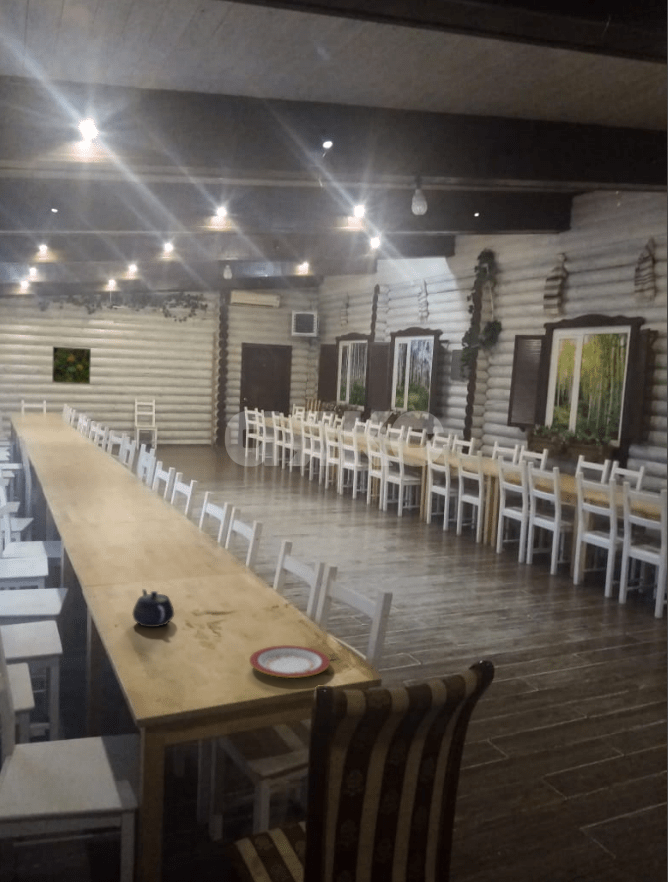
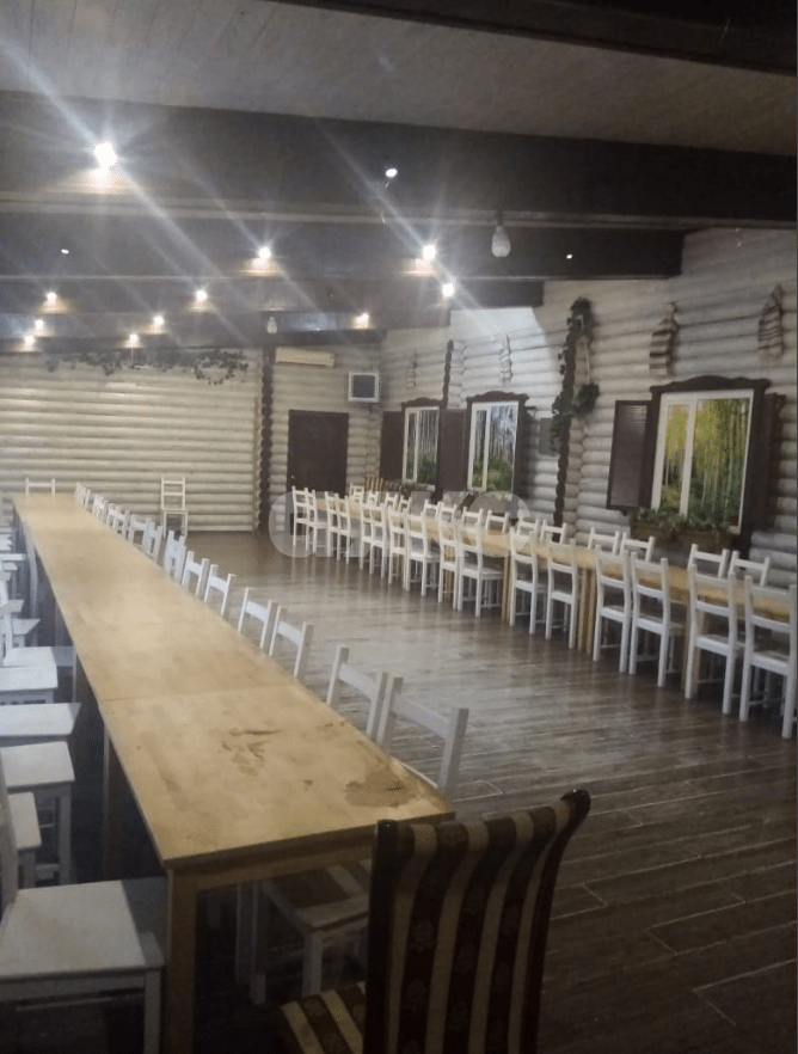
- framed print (71, 365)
- teapot (152, 606)
- plate (289, 663)
